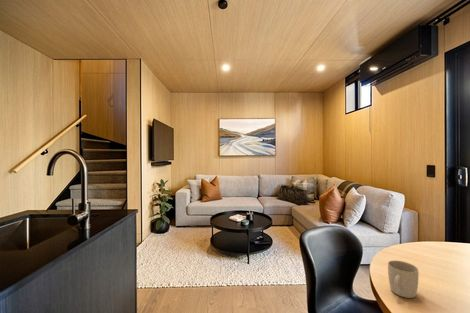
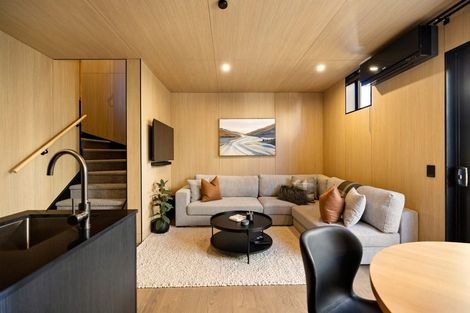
- mug (401, 280)
